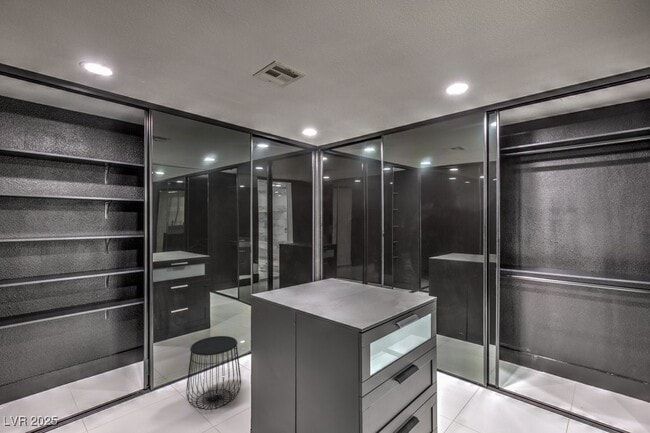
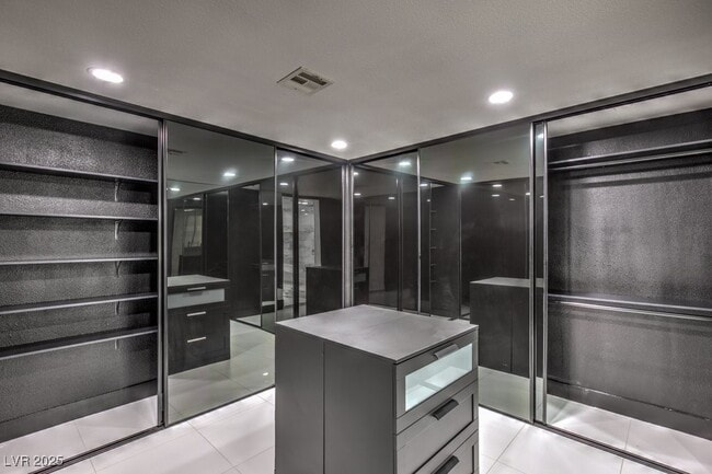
- side table (212, 371)
